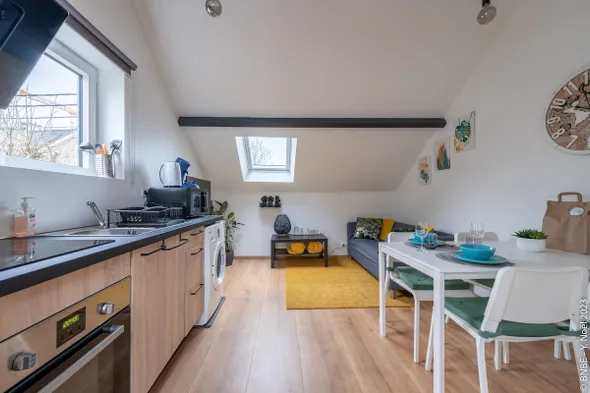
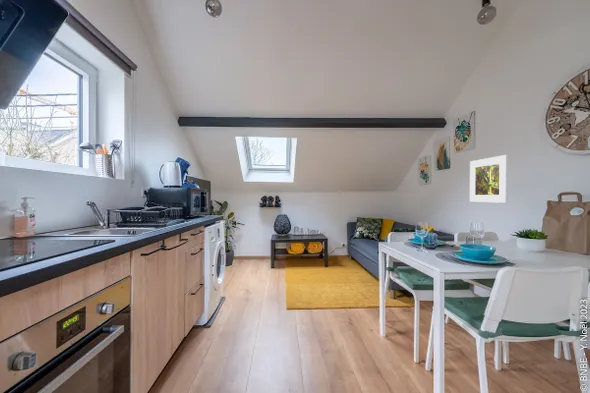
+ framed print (487, 180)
